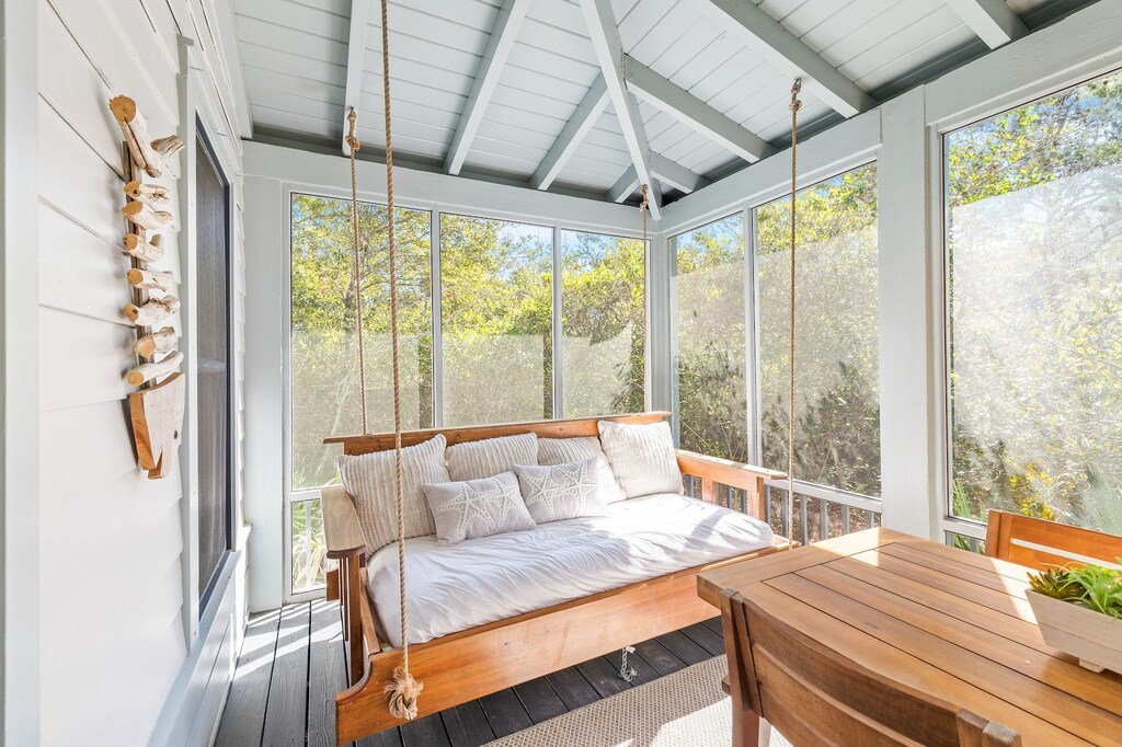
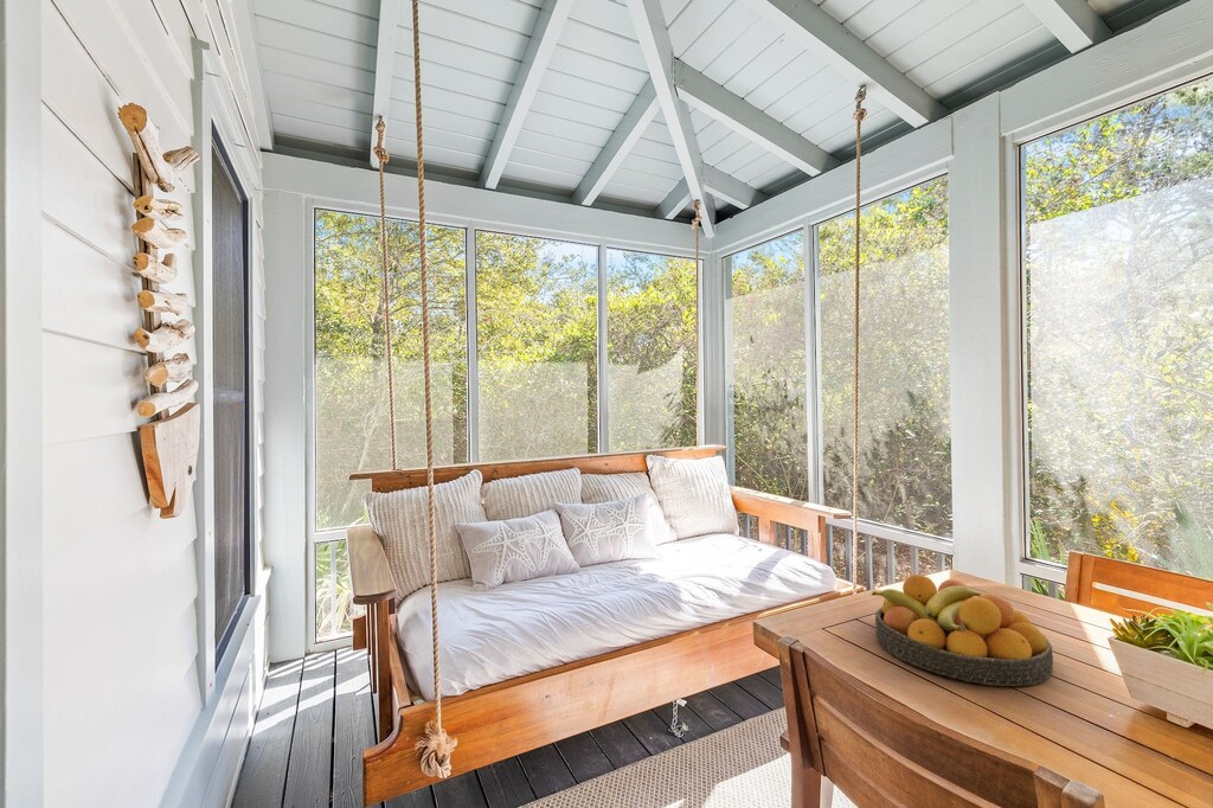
+ fruit bowl (957, 616)
